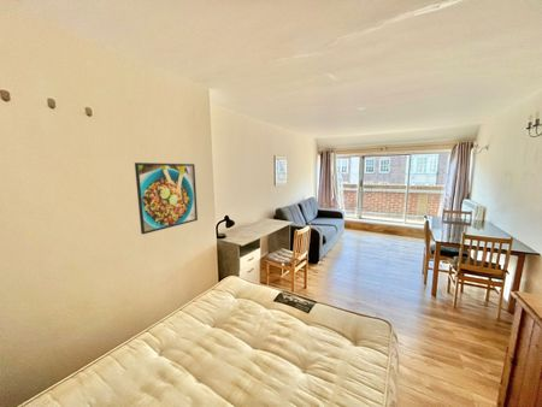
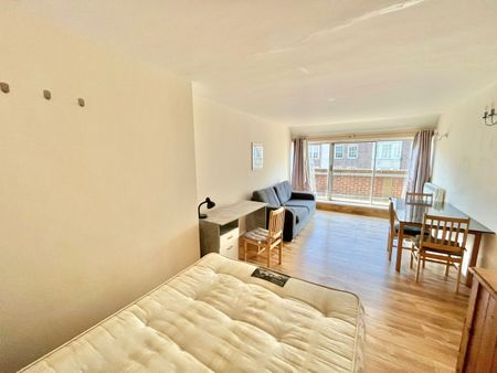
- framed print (170, 195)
